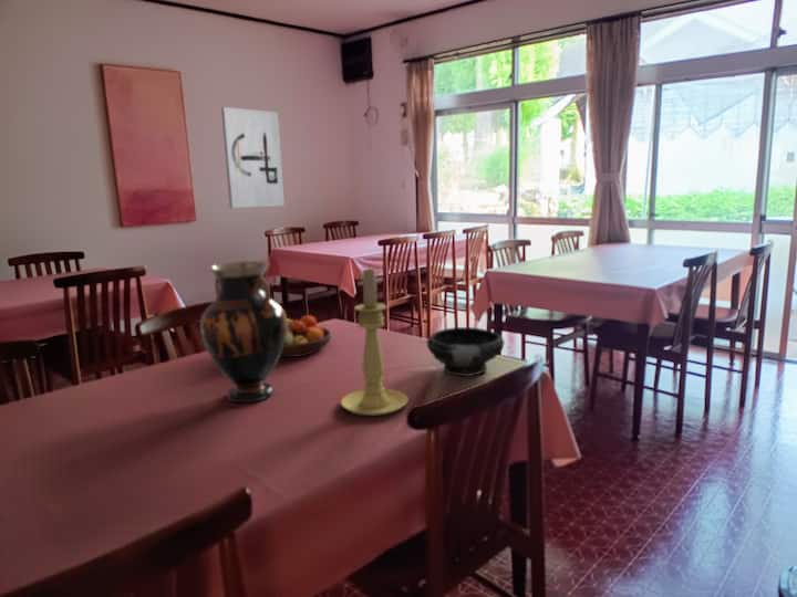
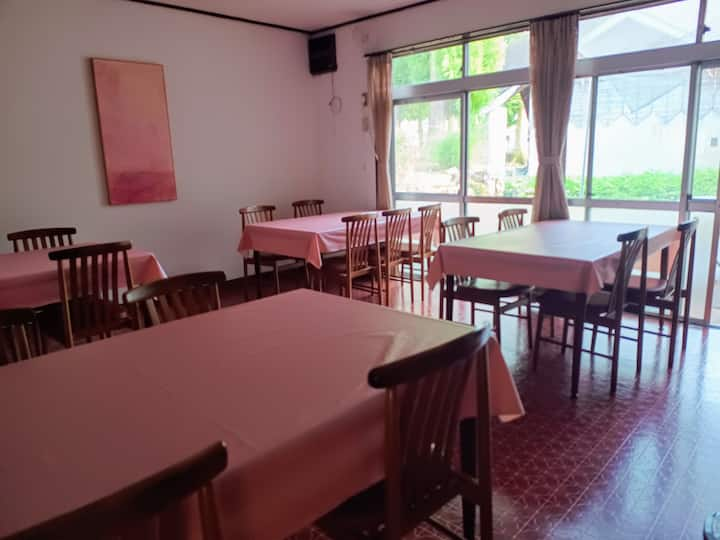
- wall art (253, 159)
- bowl (465, 352)
- fruit bowl (288, 331)
- candle holder (371, 336)
- vase (245, 331)
